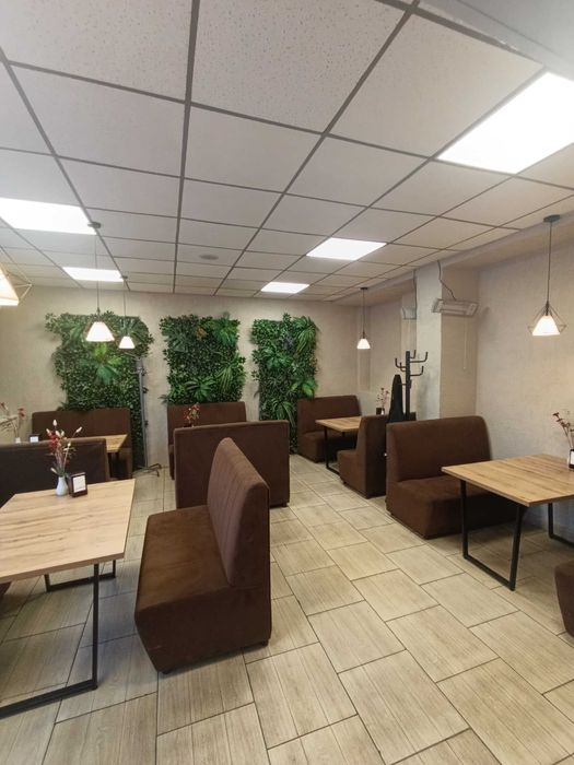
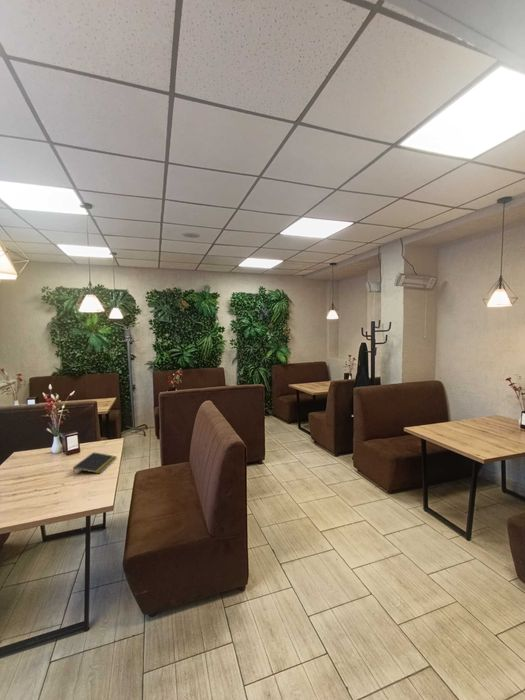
+ notepad (96, 462)
